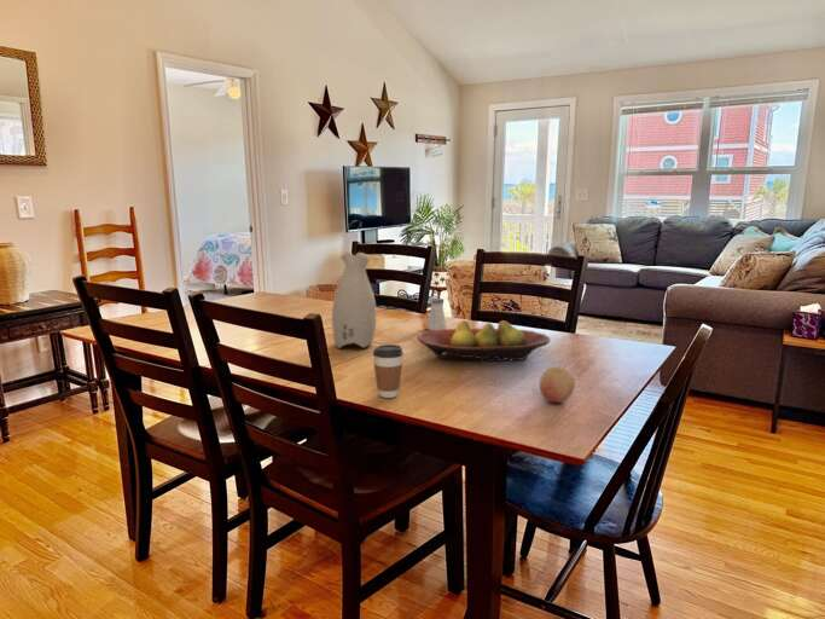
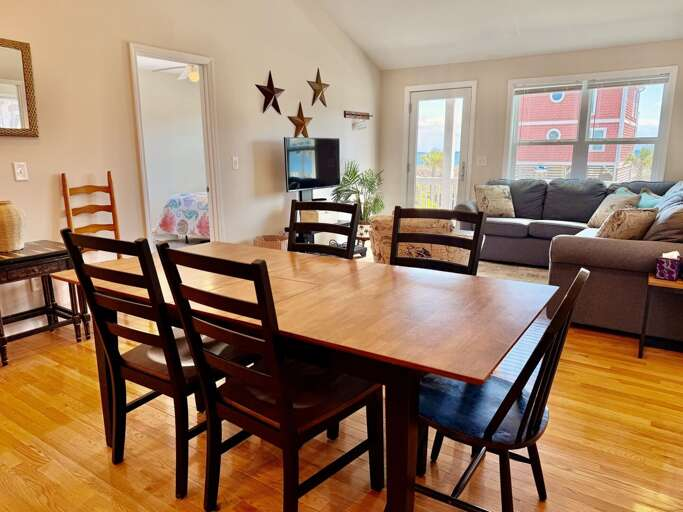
- vase (353, 299)
- fruit bowl (482, 339)
- saltshaker (436, 314)
- fruit (557, 384)
- coffee cup (388, 371)
